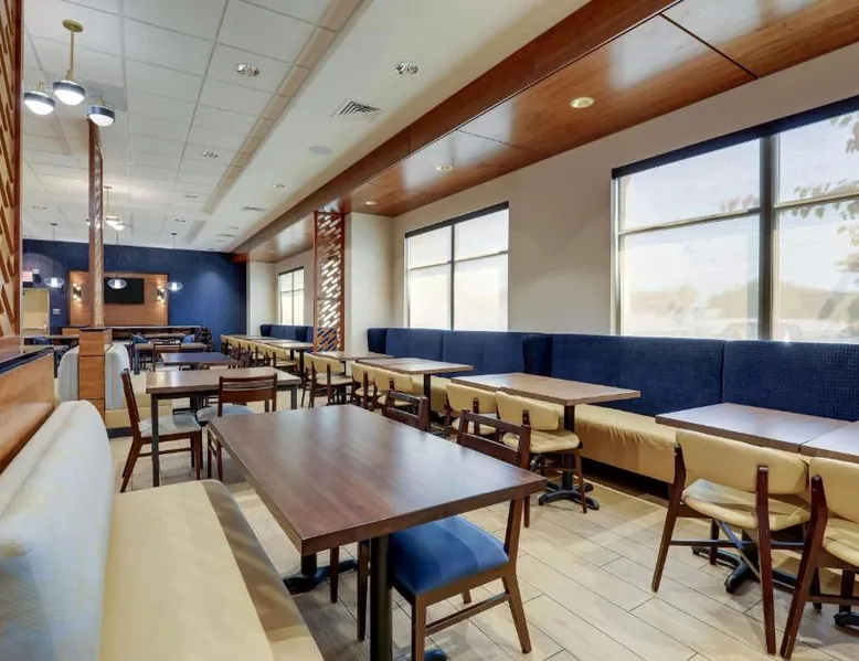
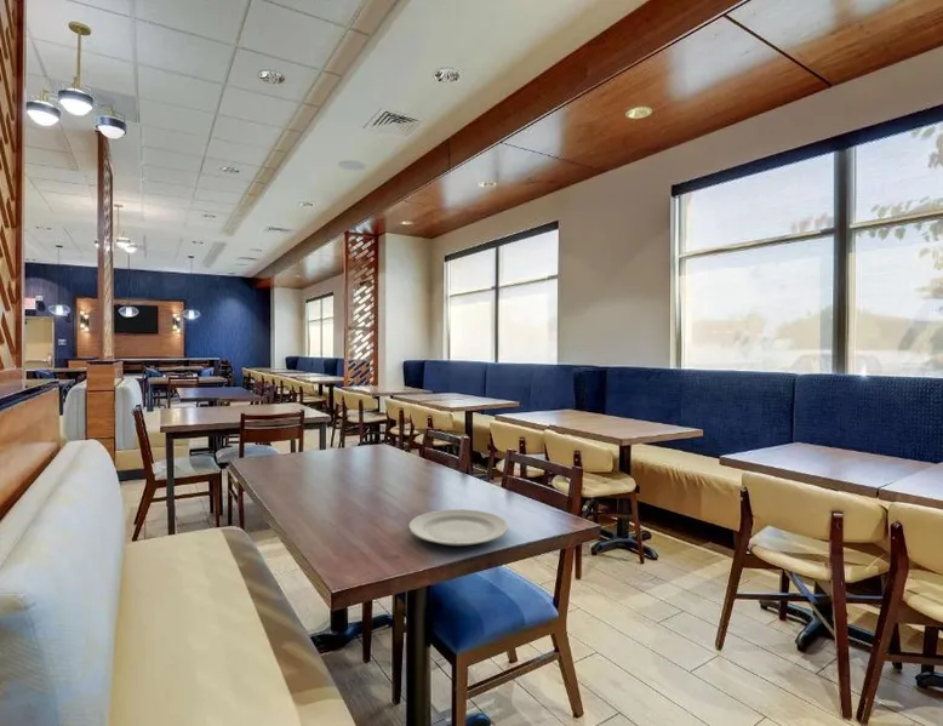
+ chinaware (458, 528)
